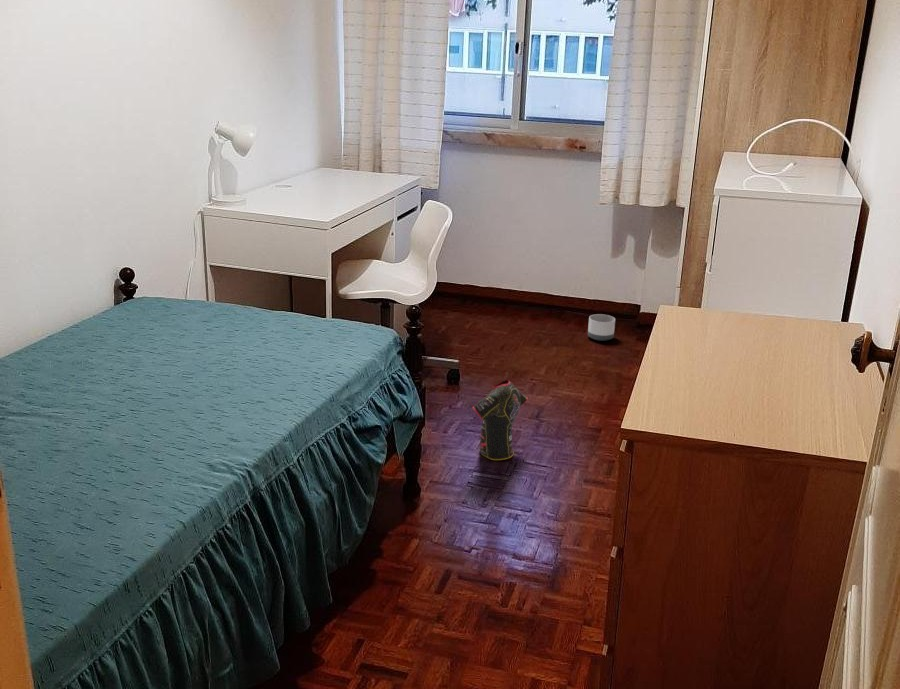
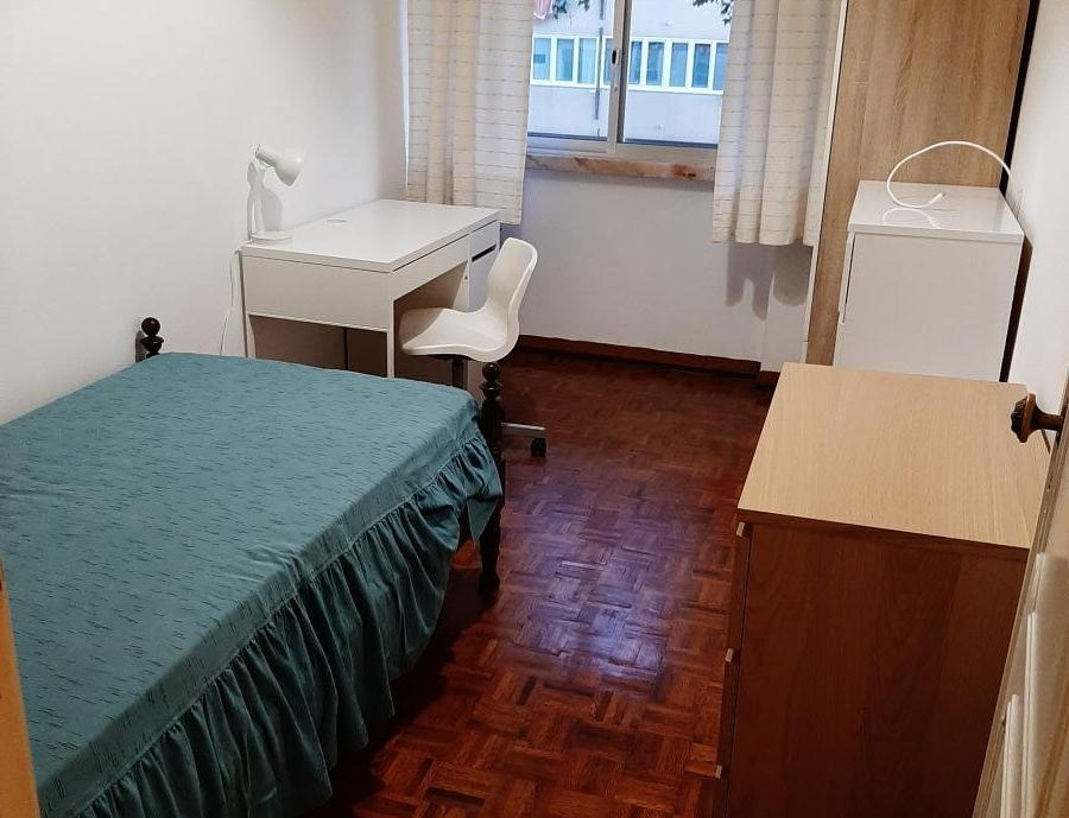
- shirt (500, 416)
- planter (601, 328)
